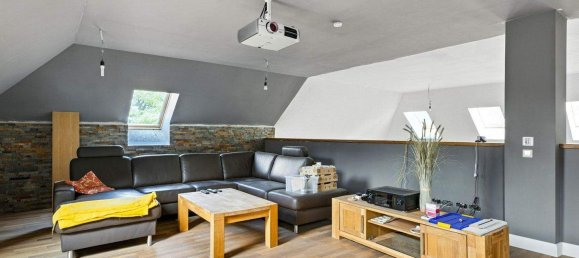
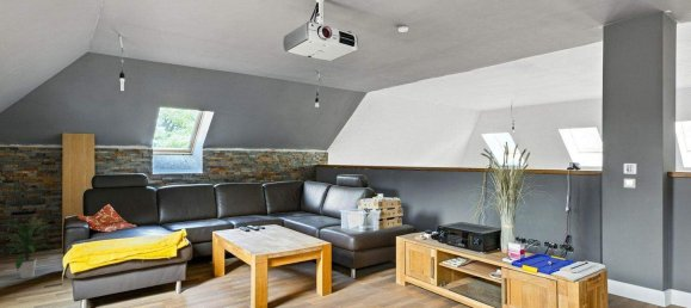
+ indoor plant (25, 247)
